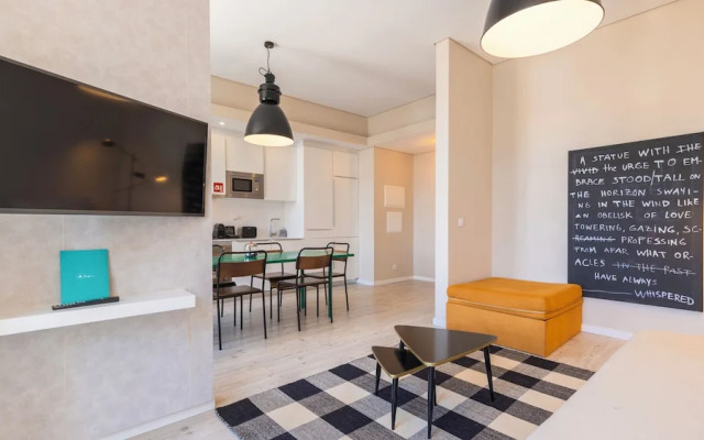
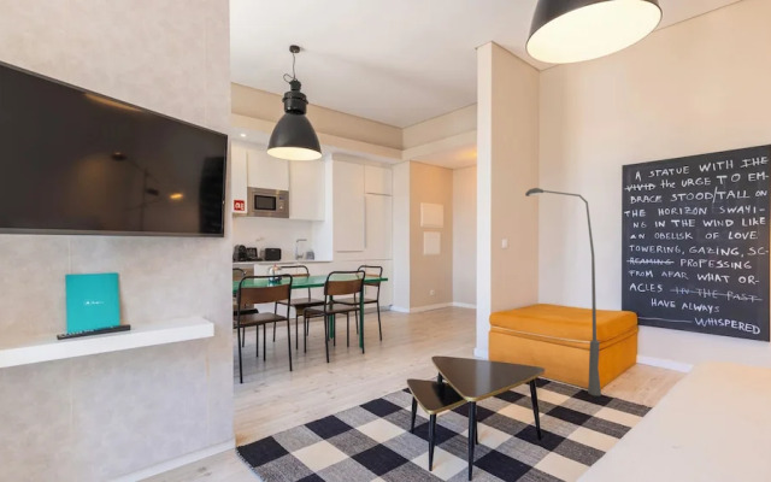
+ floor lamp (592, 284)
